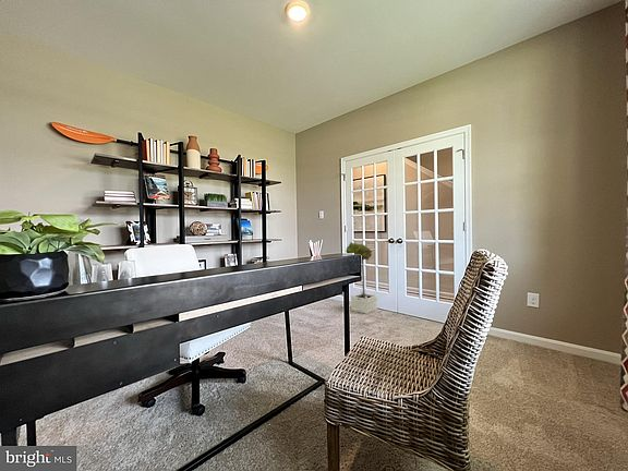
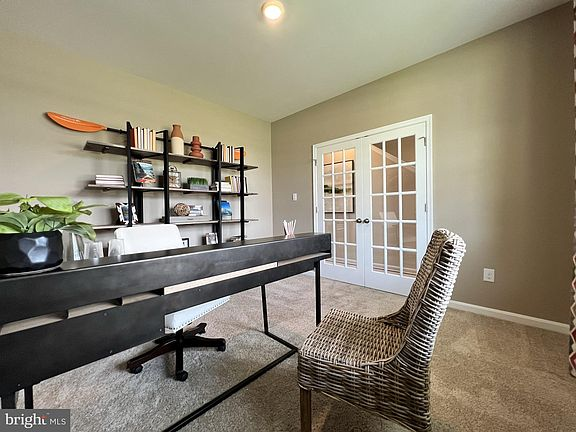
- potted tree (363, 275)
